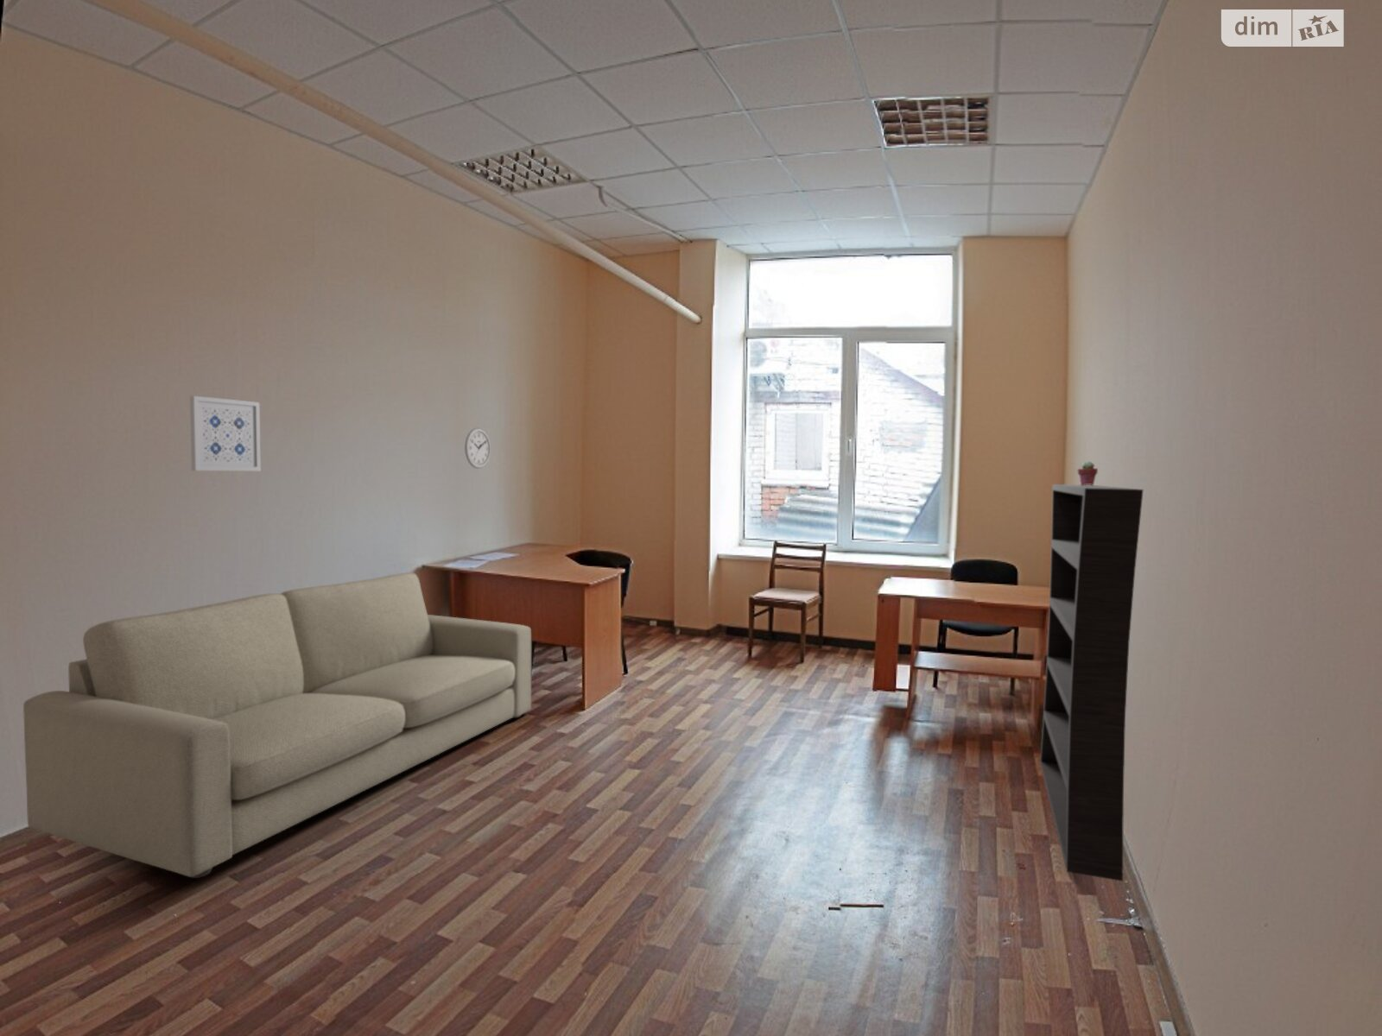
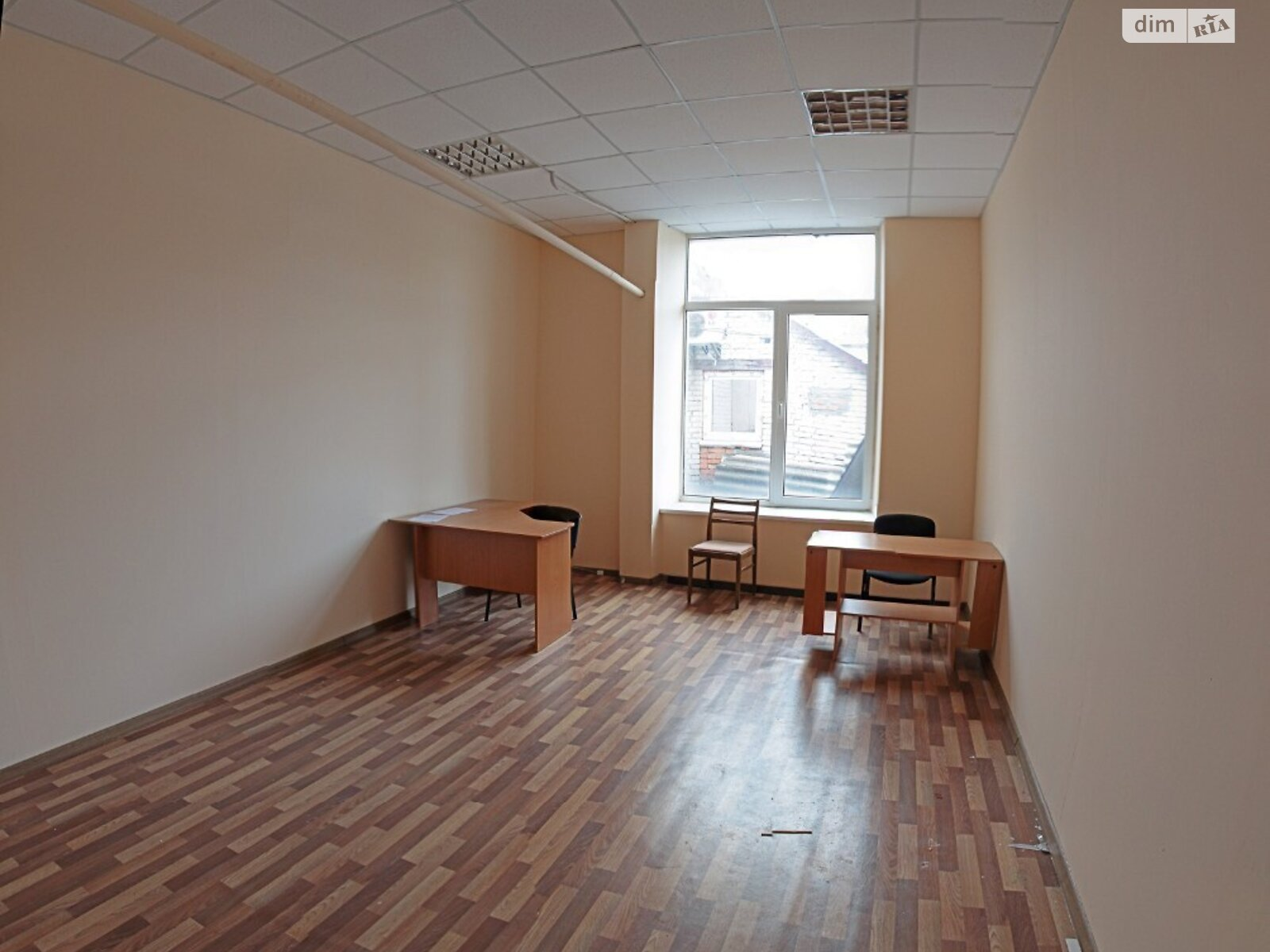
- shelving unit (1082, 652)
- sofa (333, 680)
- potted succulent (1087, 472)
- wall clock (479, 448)
- wall art (226, 435)
